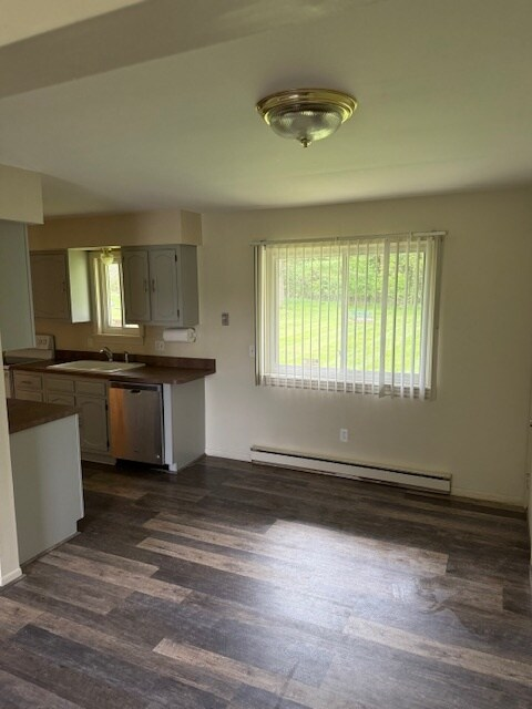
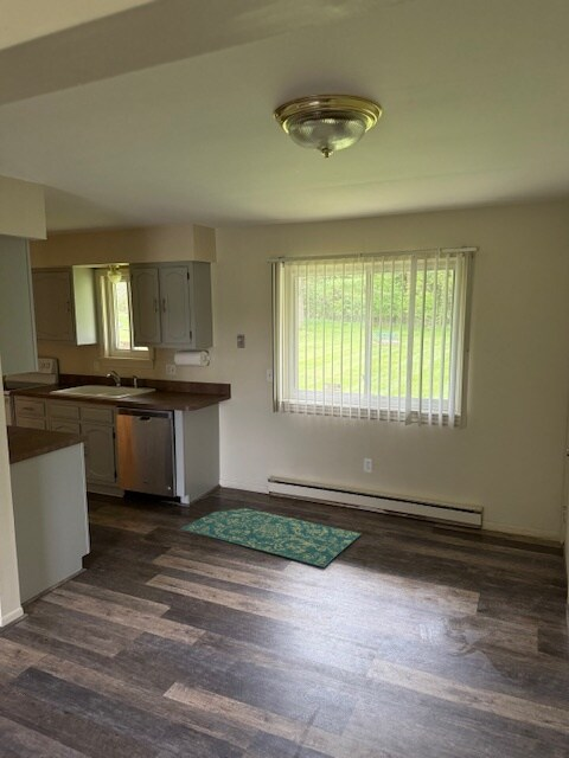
+ rug (269, 531)
